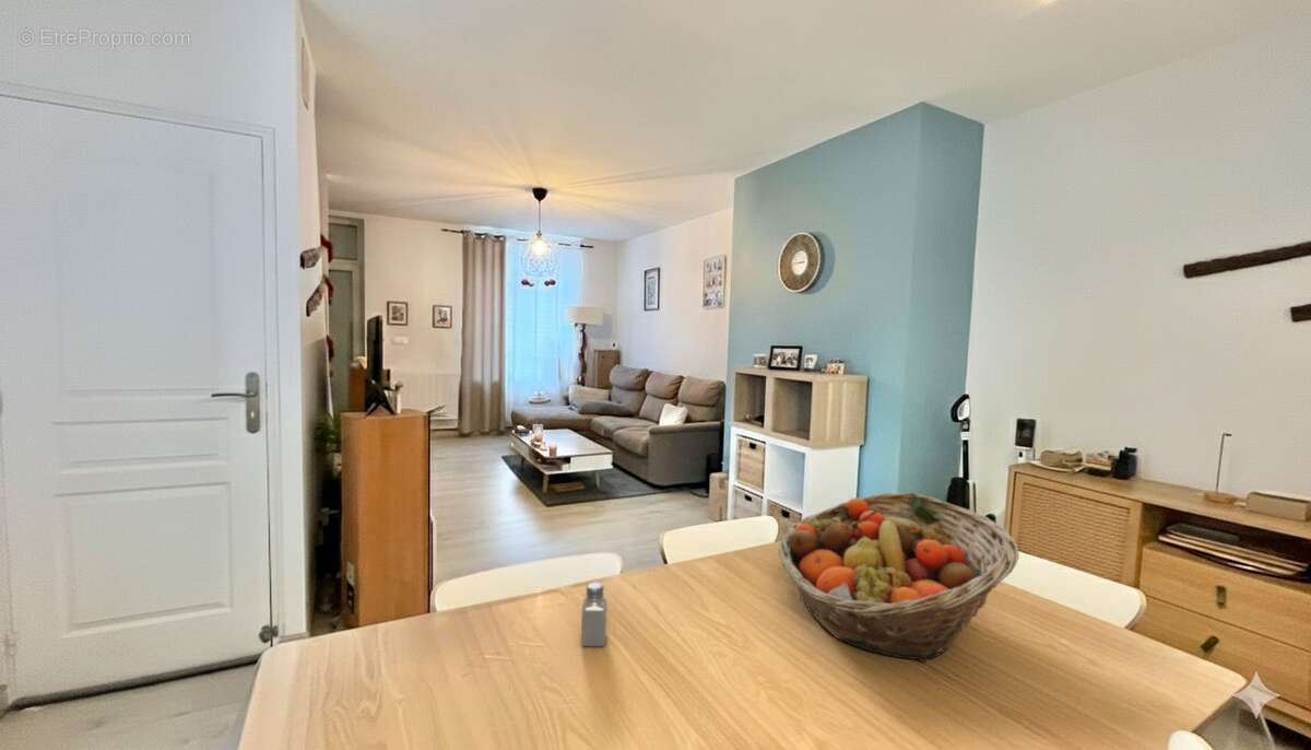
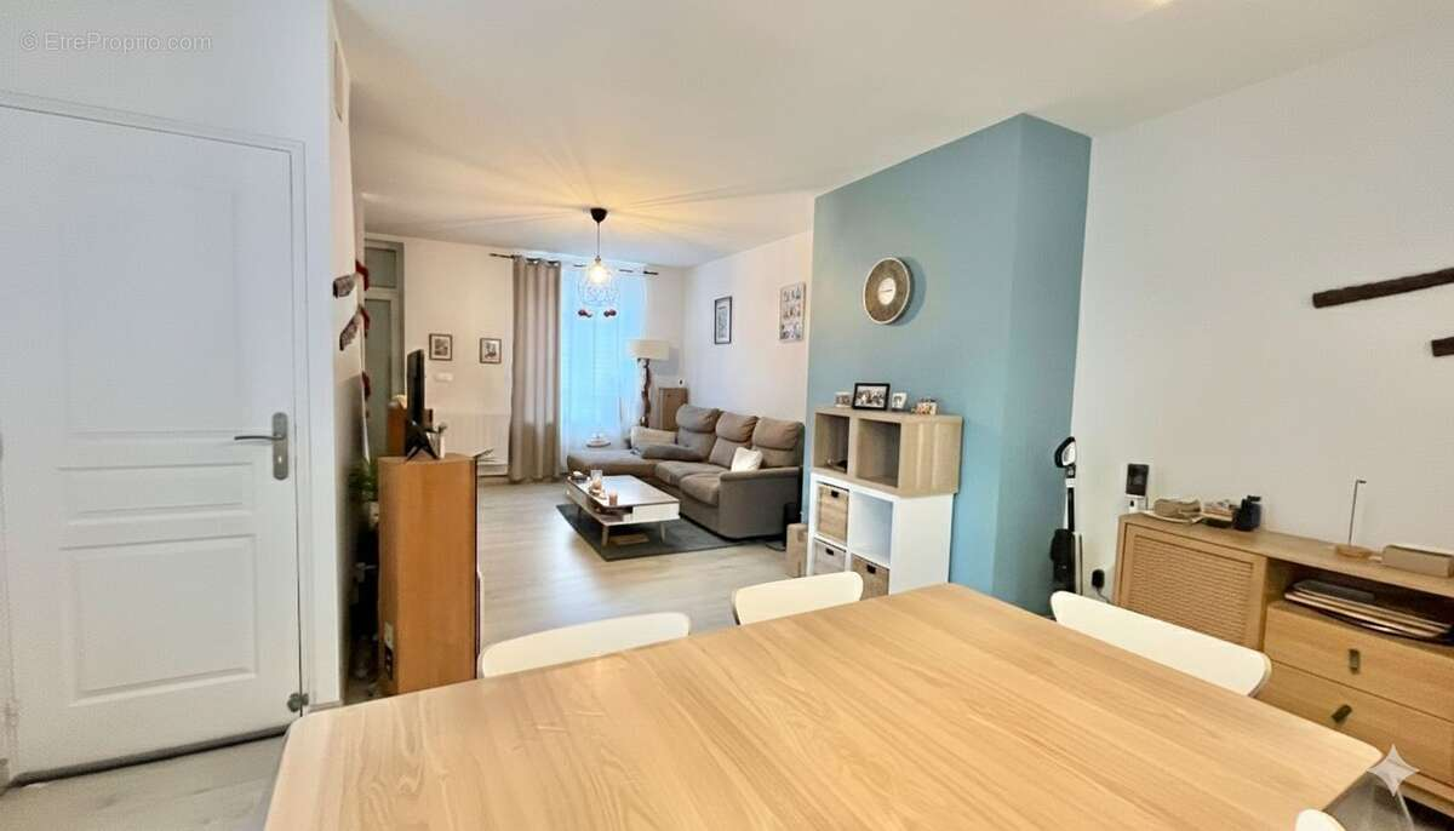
- saltshaker (594, 612)
- fruit basket (884, 560)
